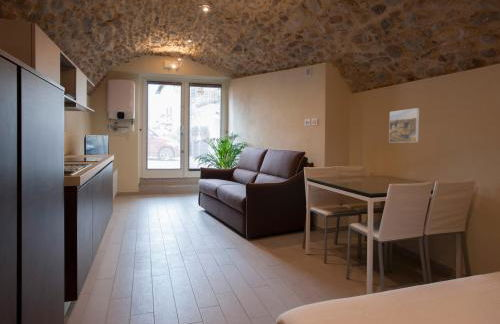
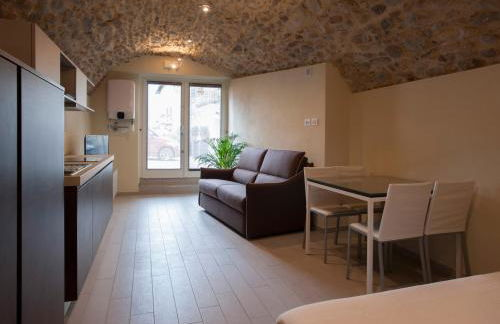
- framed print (403, 126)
